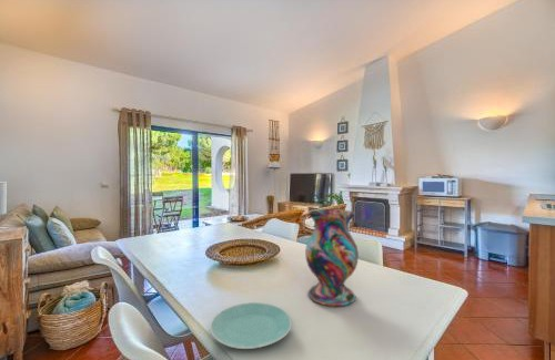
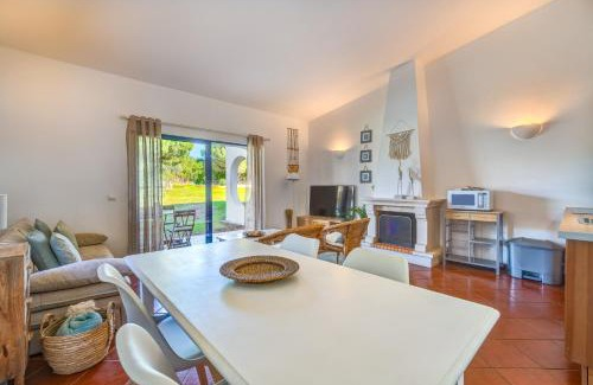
- vase (331, 254)
- plate (251, 326)
